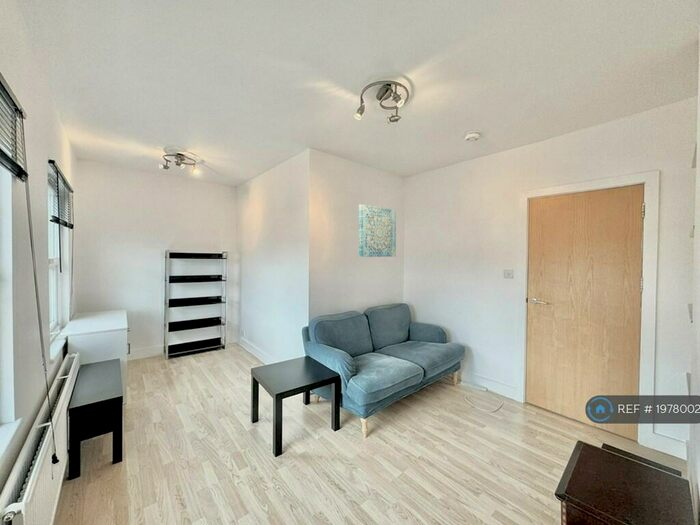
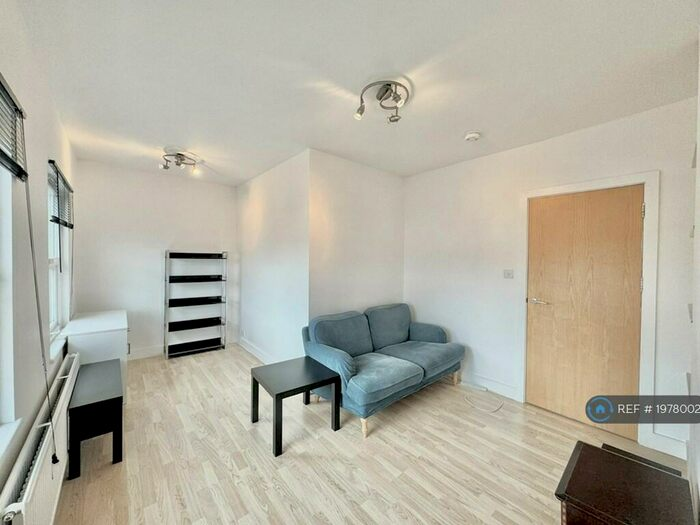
- wall art (378, 232)
